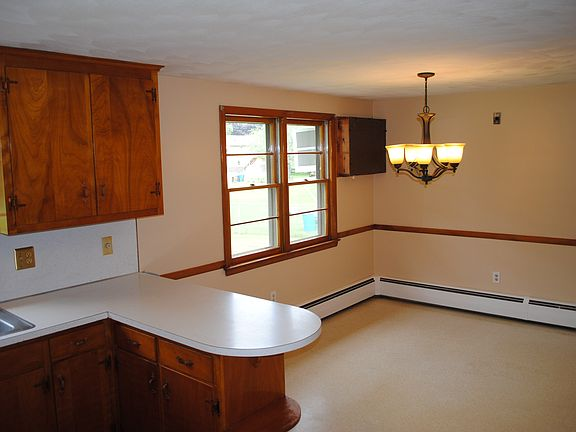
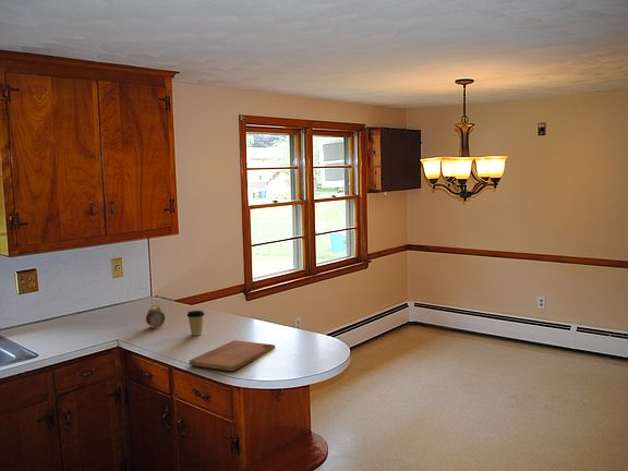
+ alarm clock (154, 315)
+ cutting board (233, 354)
+ coffee cup (195, 322)
